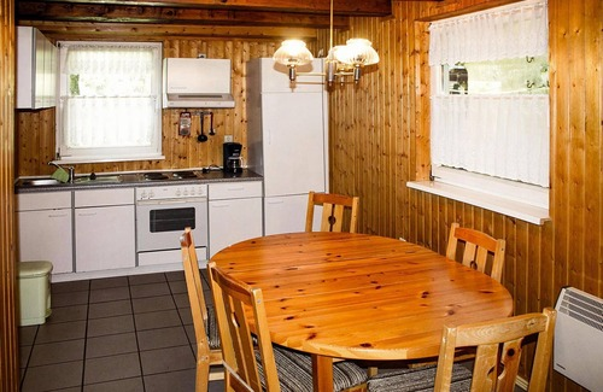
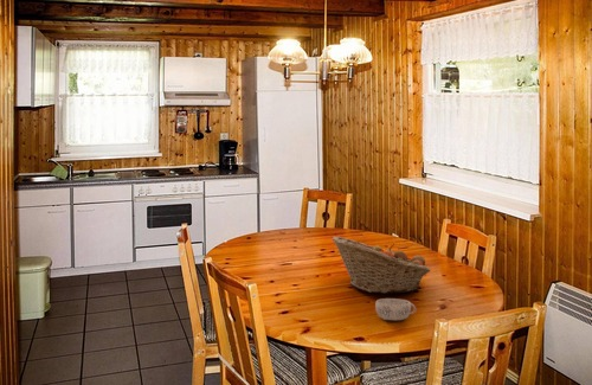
+ fruit basket (379, 262)
+ decorative bowl (395, 309)
